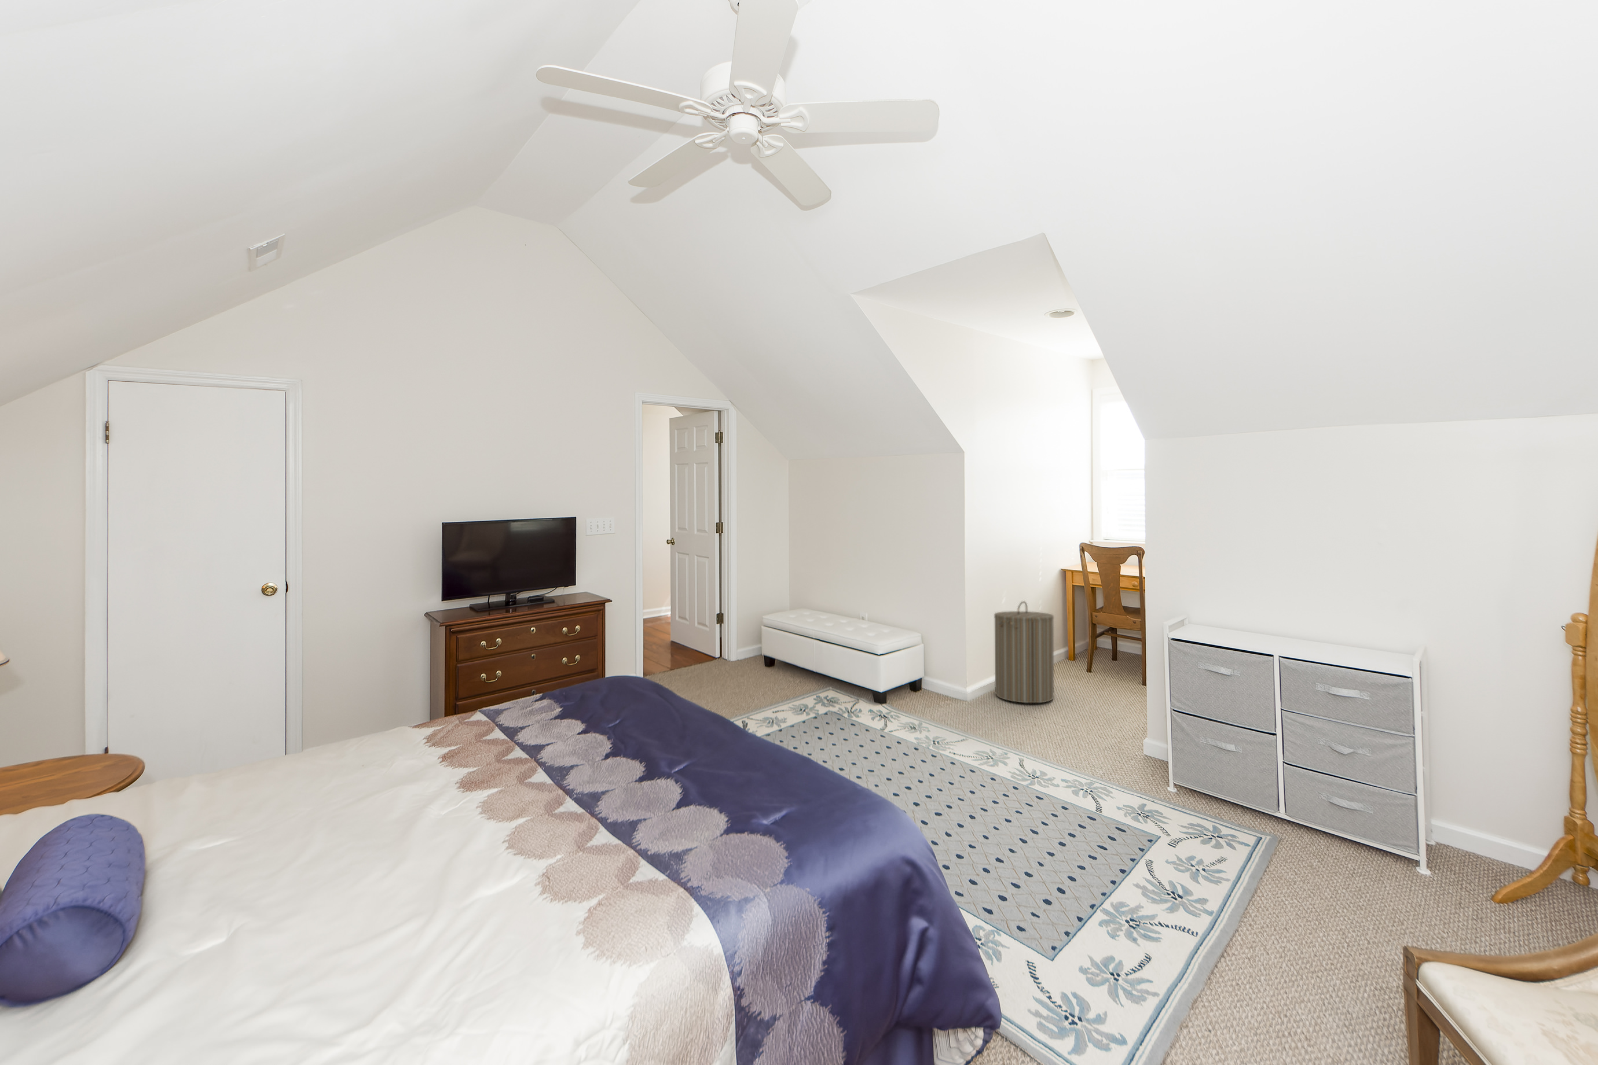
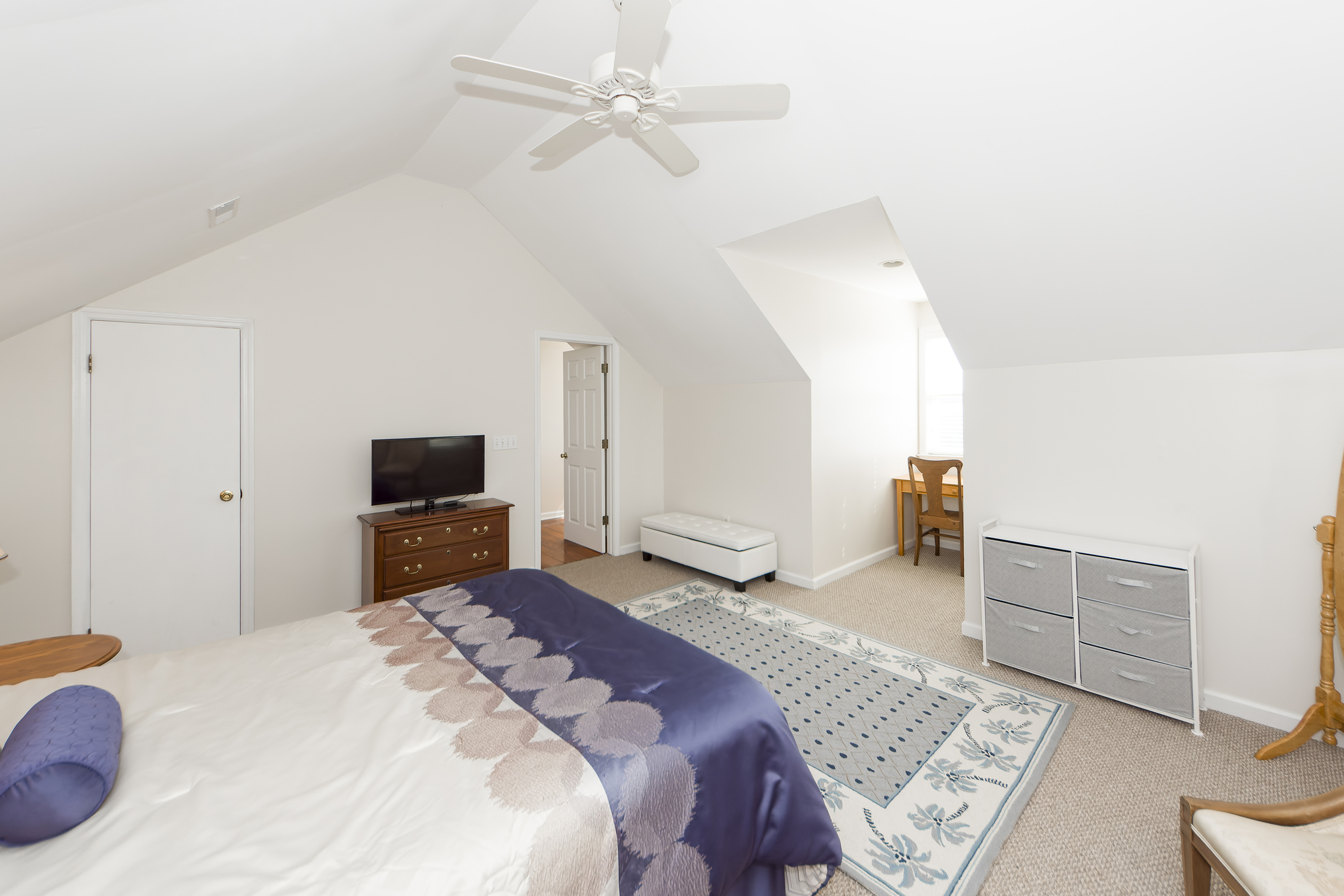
- laundry hamper (1024, 649)
